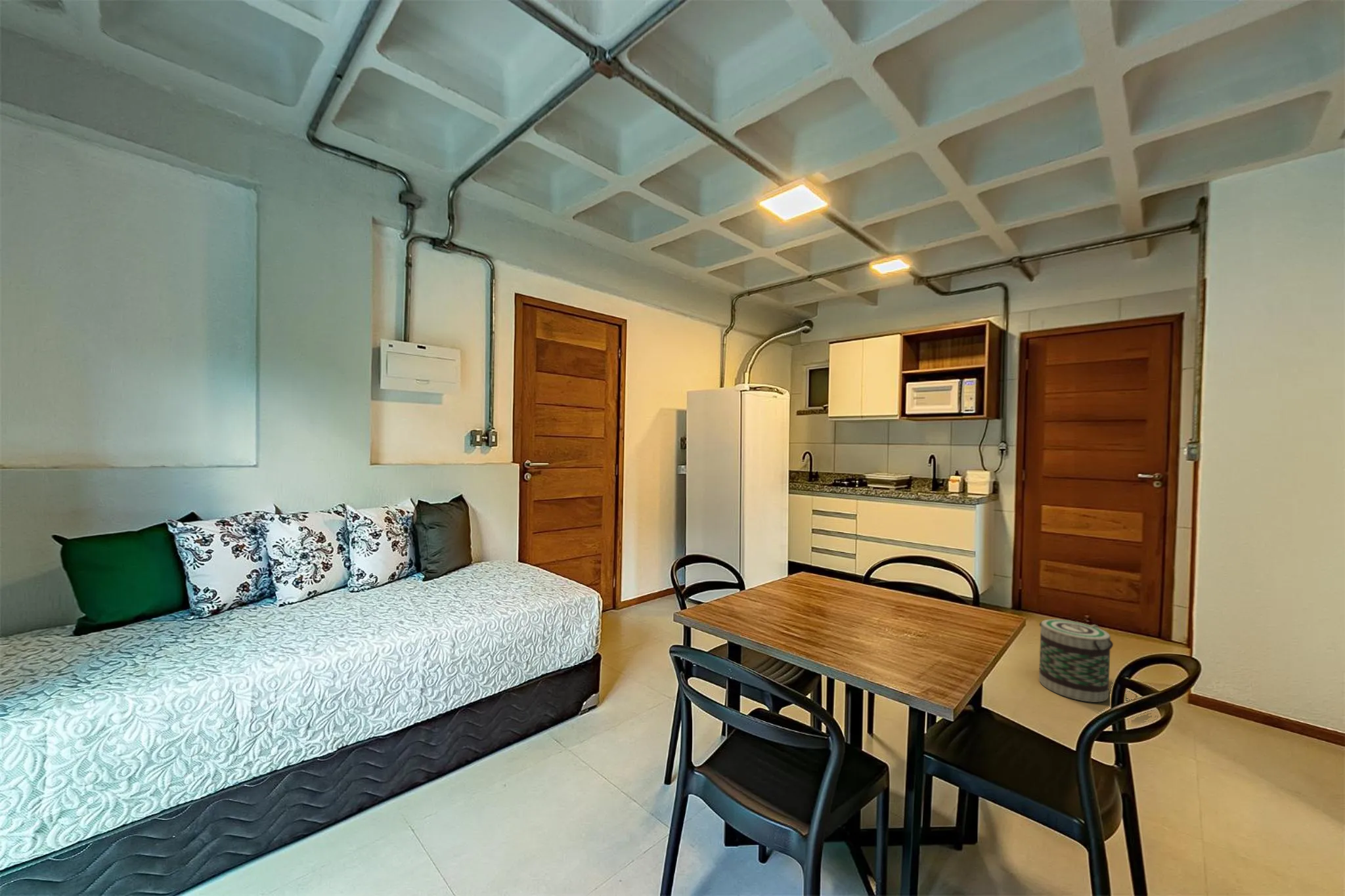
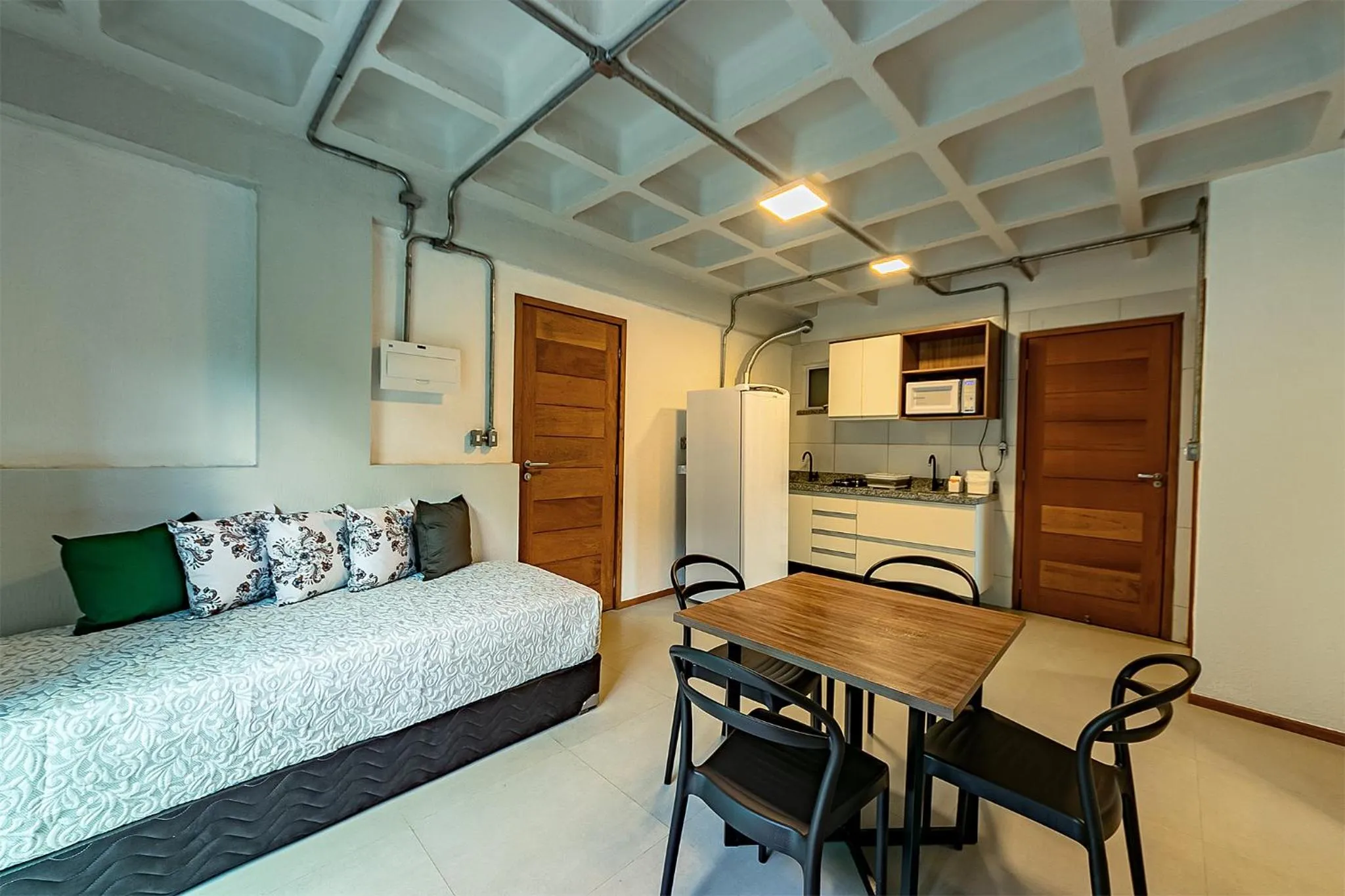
- basket (1075, 656)
